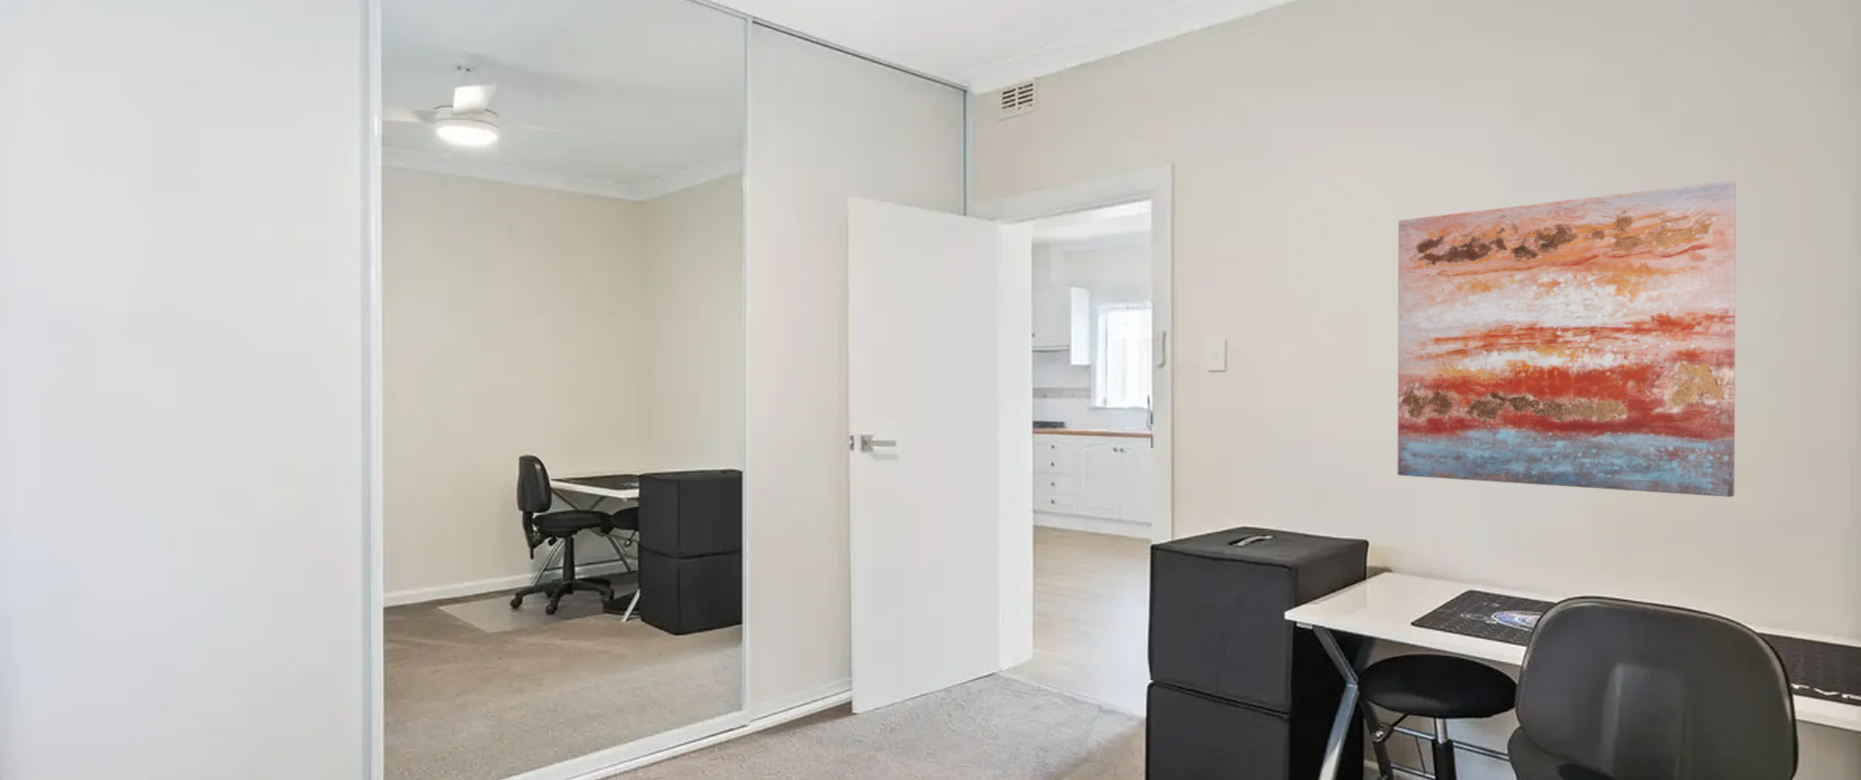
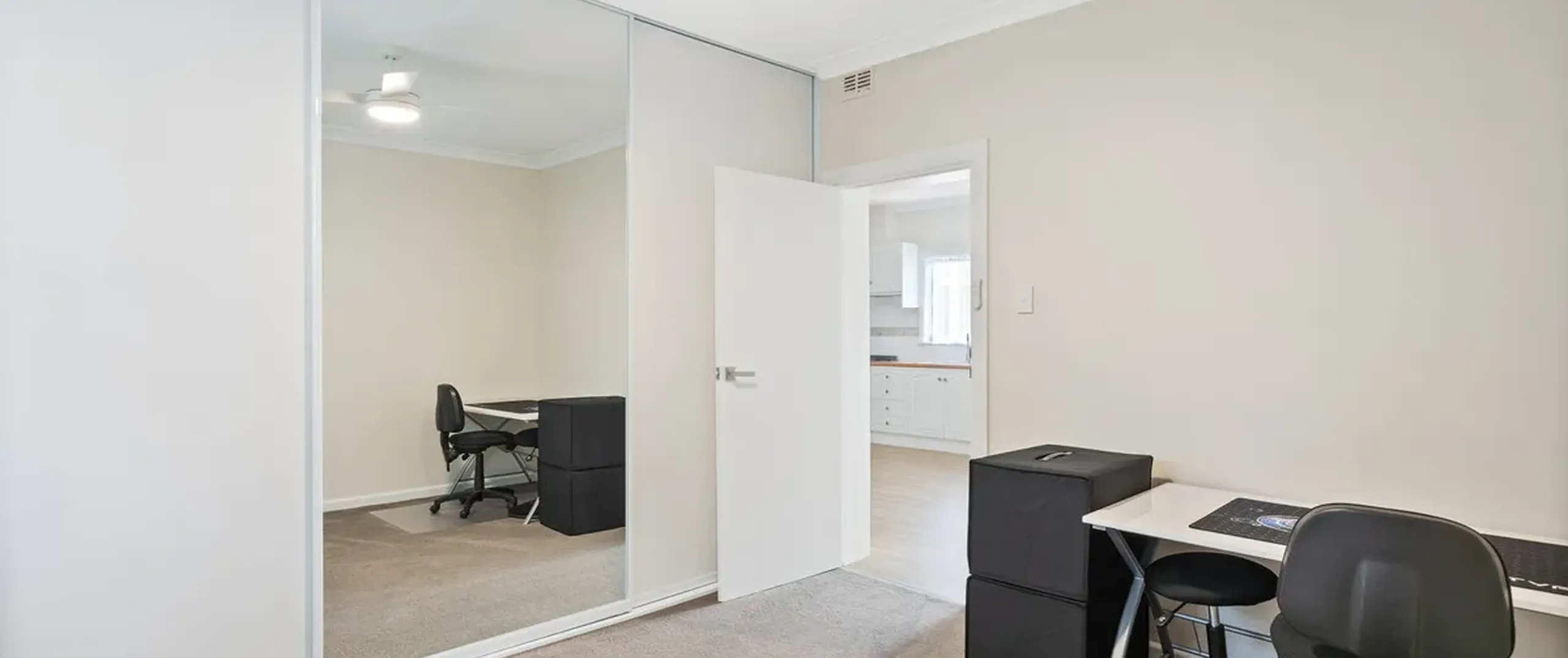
- wall art (1549, 344)
